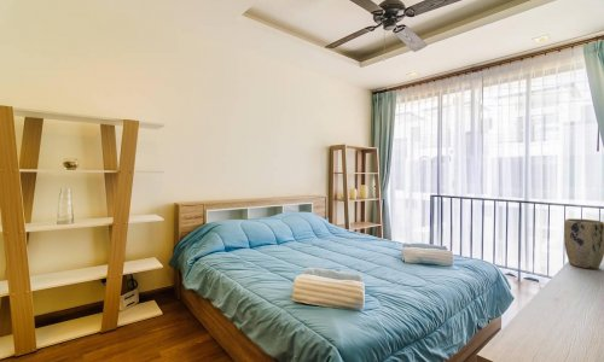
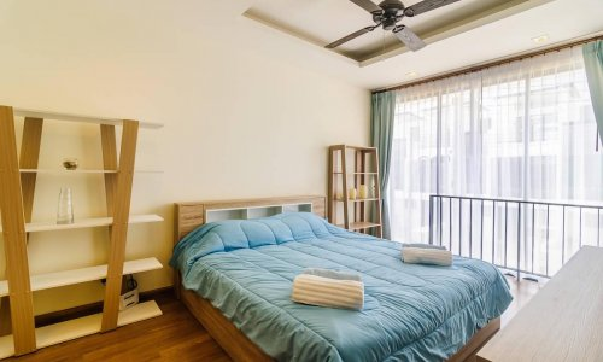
- plant pot (583, 243)
